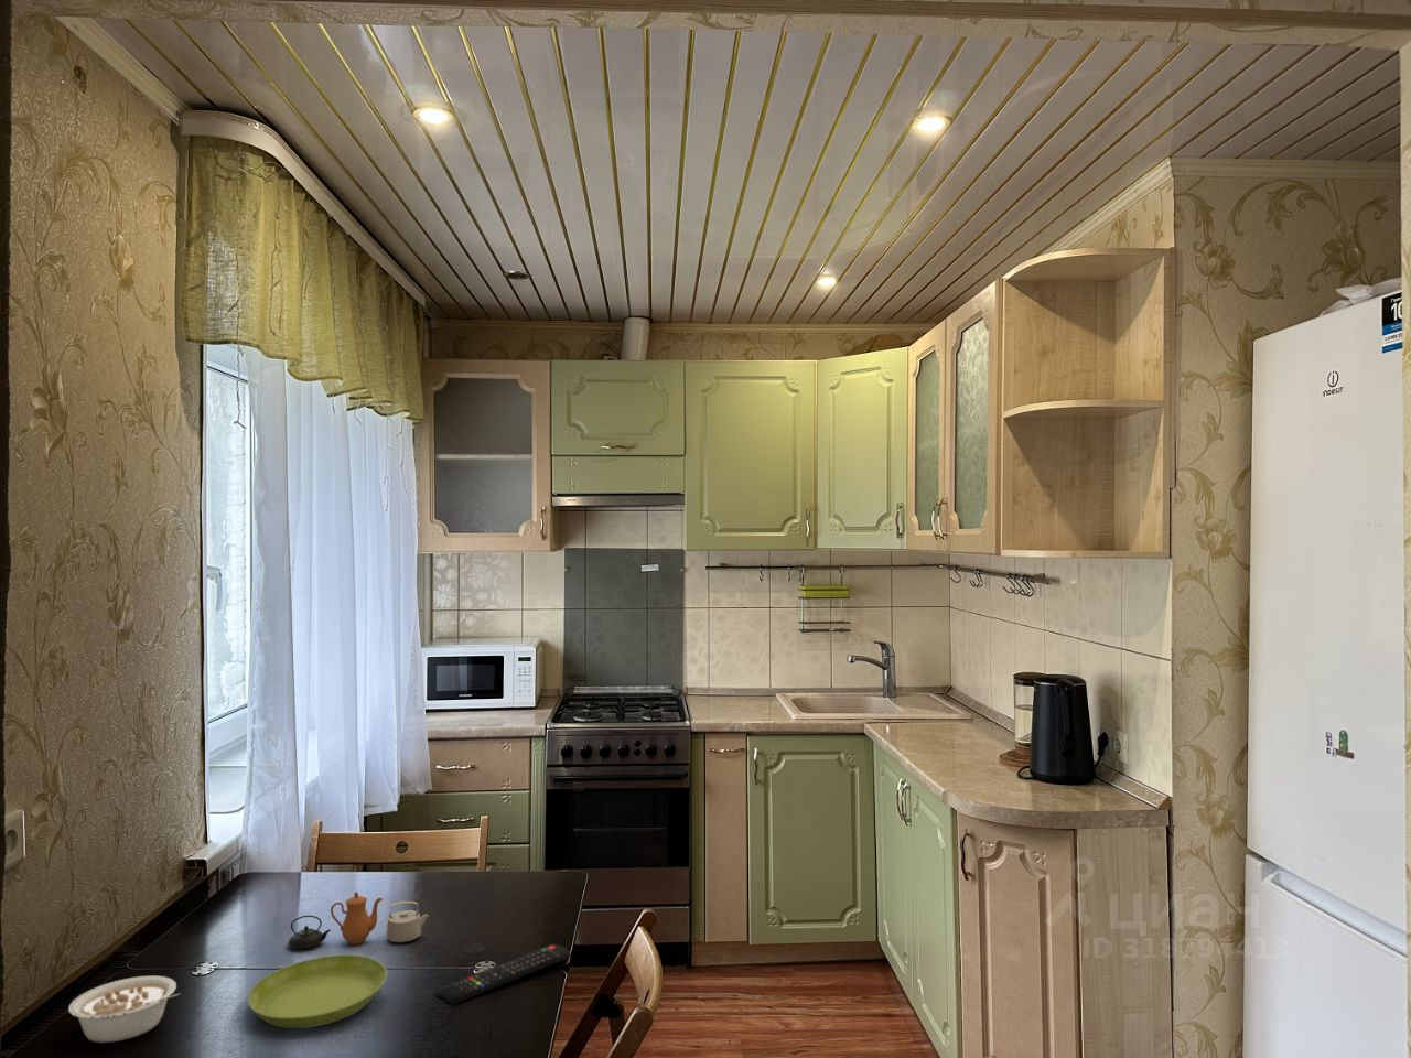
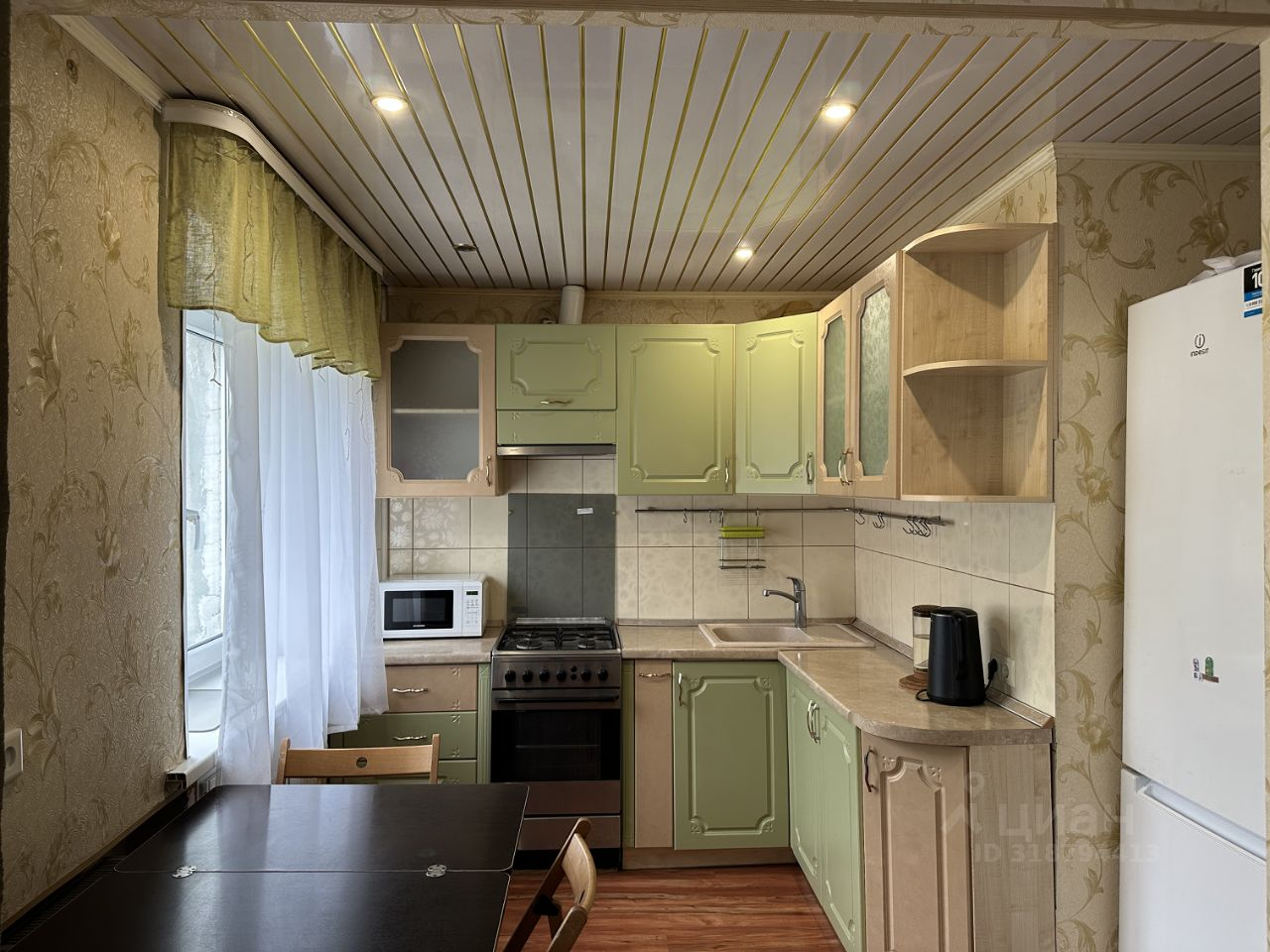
- legume (128, 1007)
- teapot (359, 916)
- saucer (319, 992)
- remote control (507, 974)
